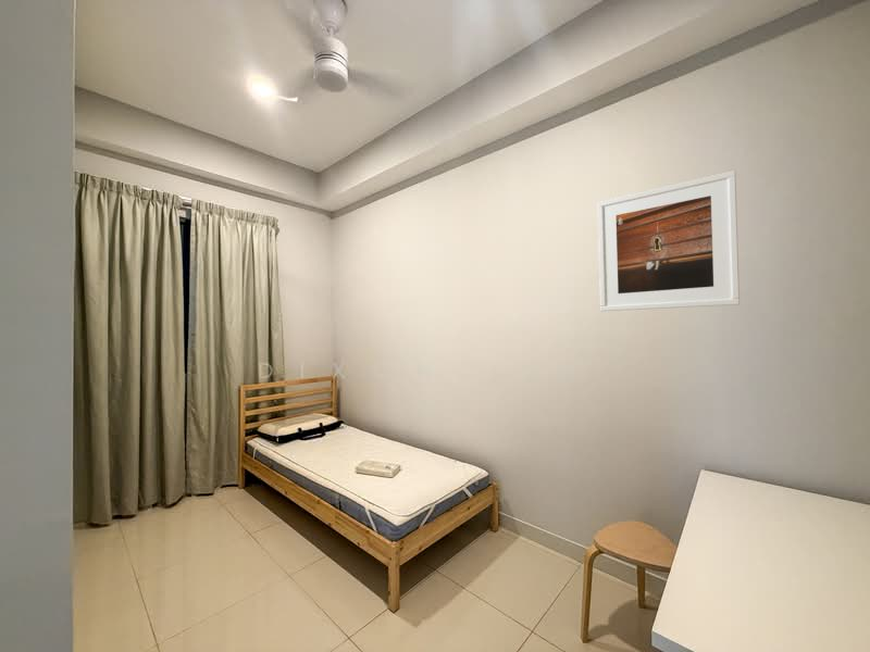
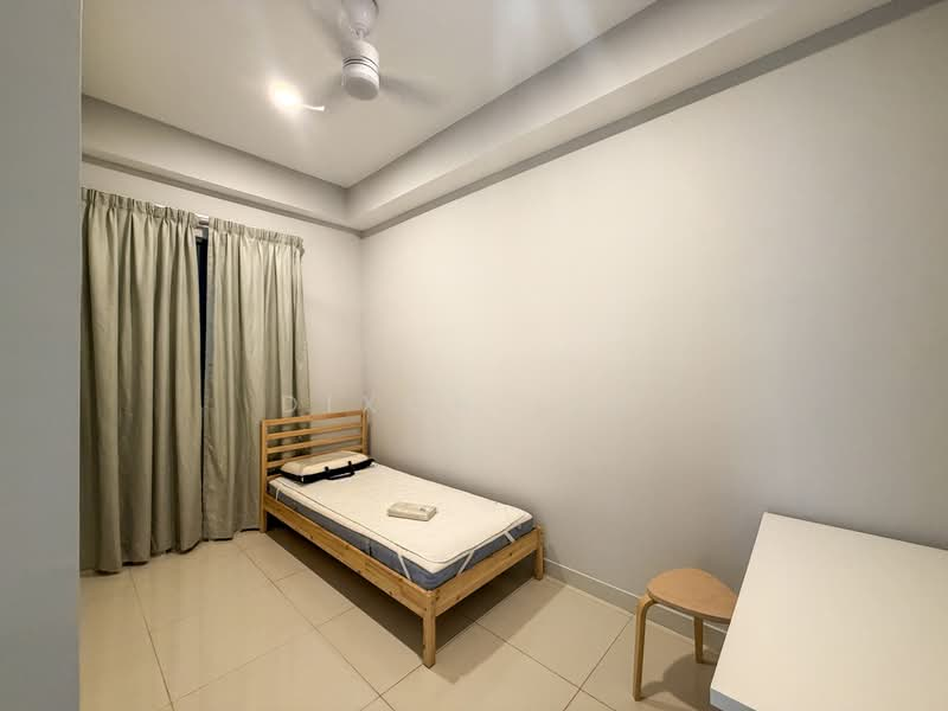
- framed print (661, 248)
